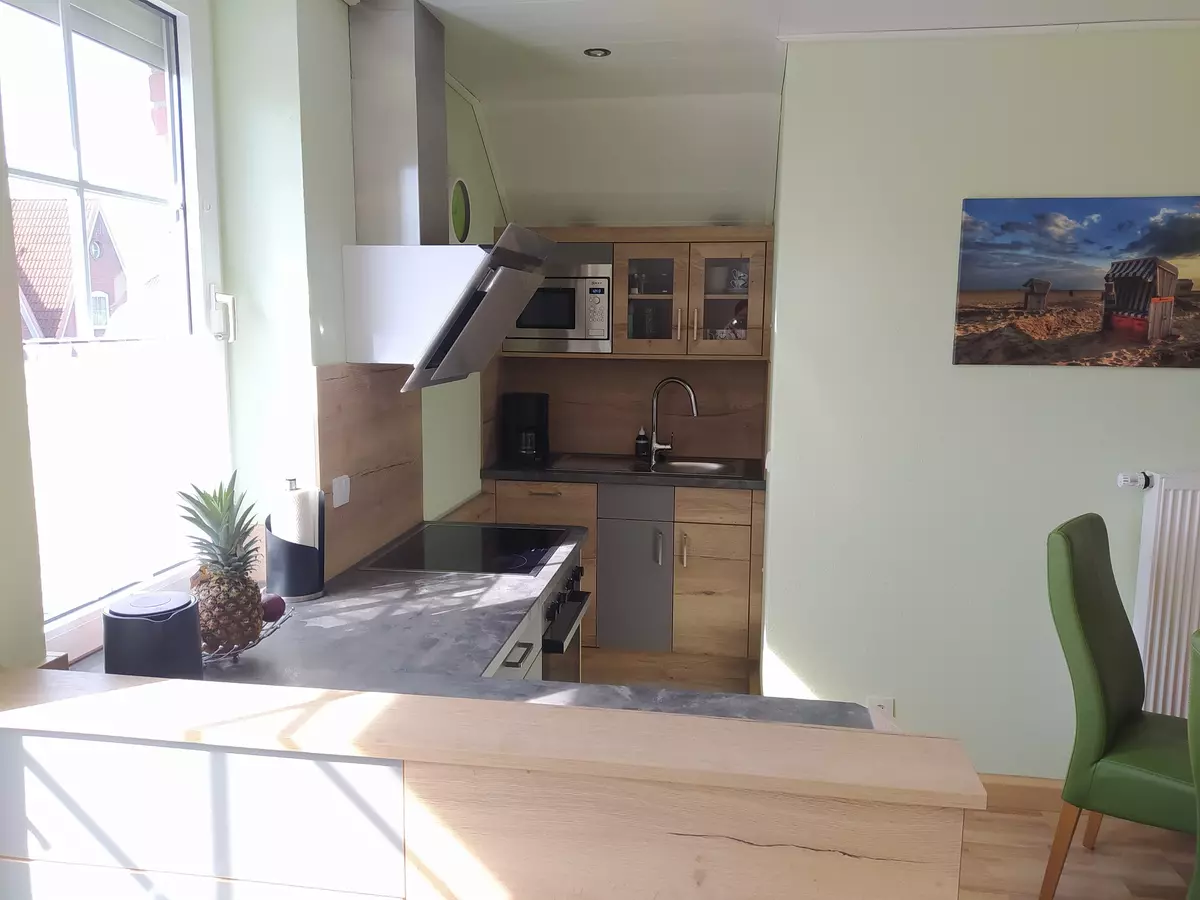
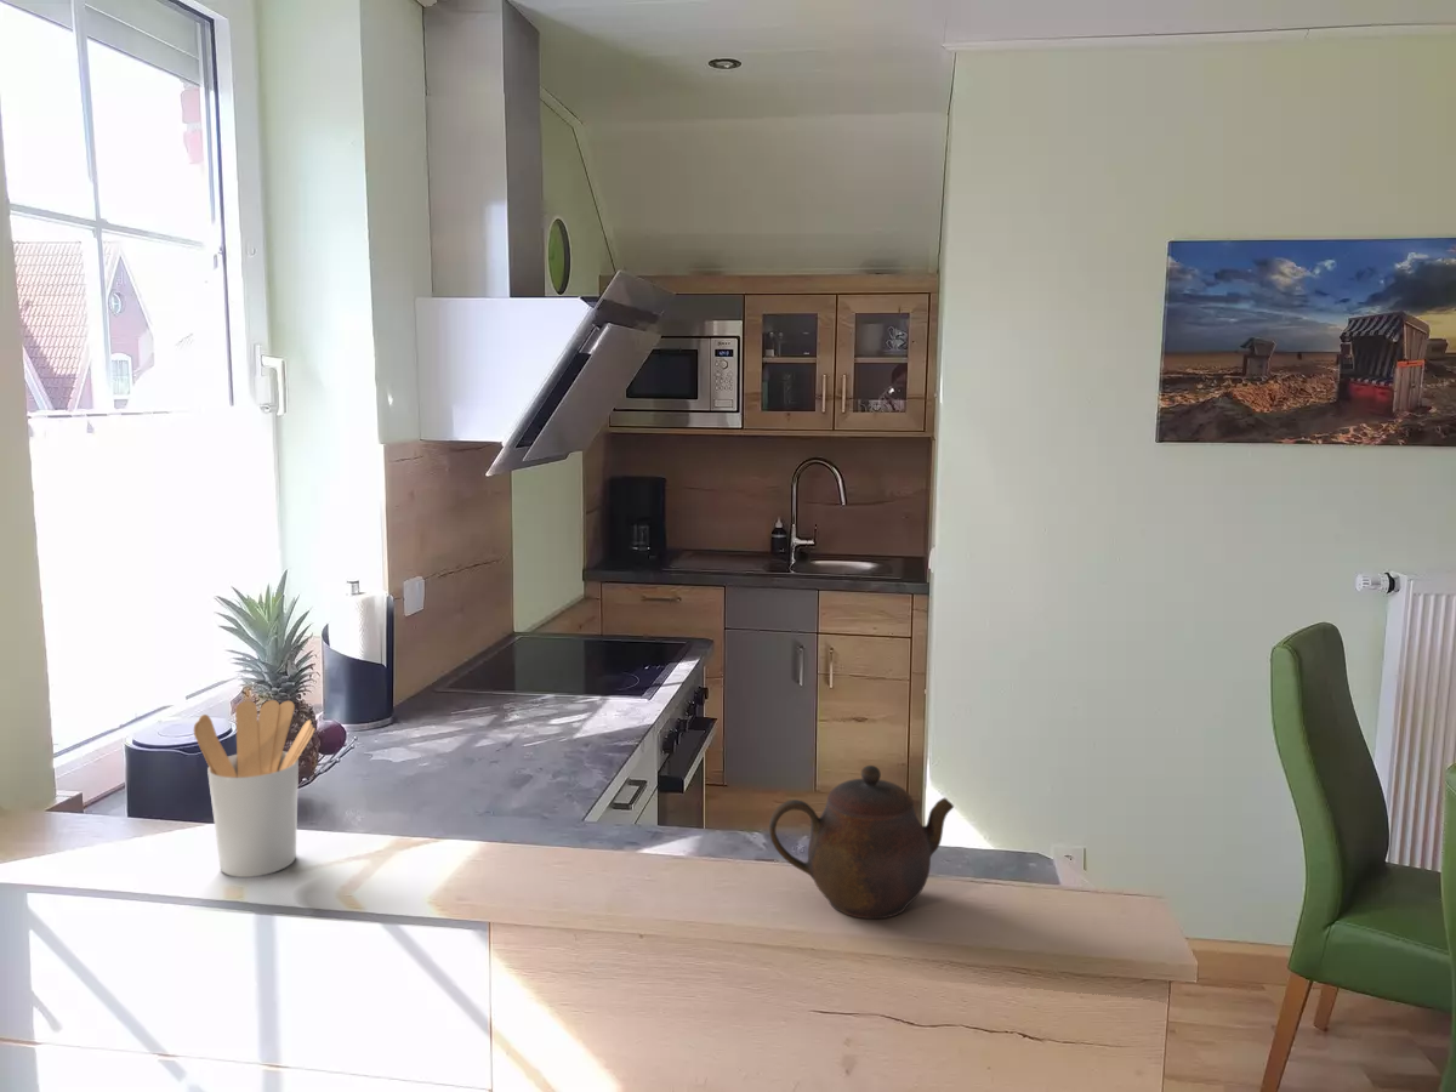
+ utensil holder (258, 781)
+ teapot (860, 834)
